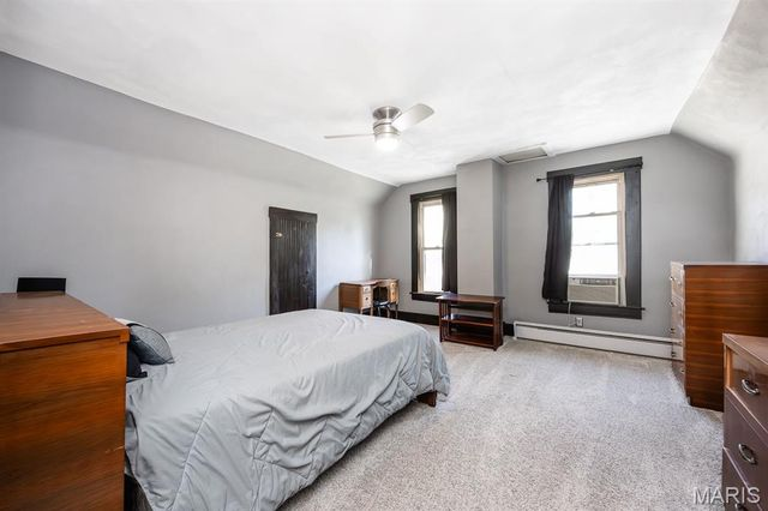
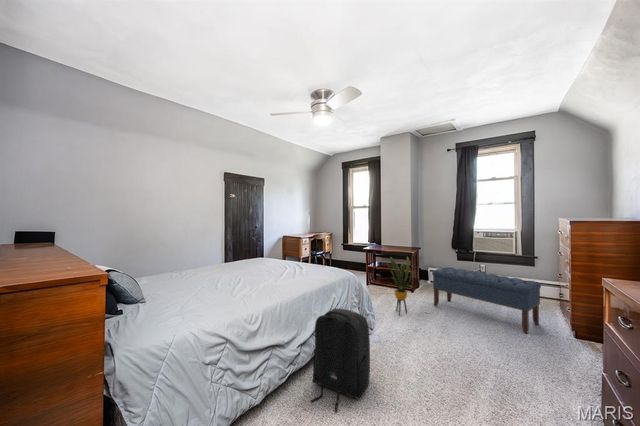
+ bench (481, 294)
+ house plant (397, 284)
+ backpack (339, 348)
